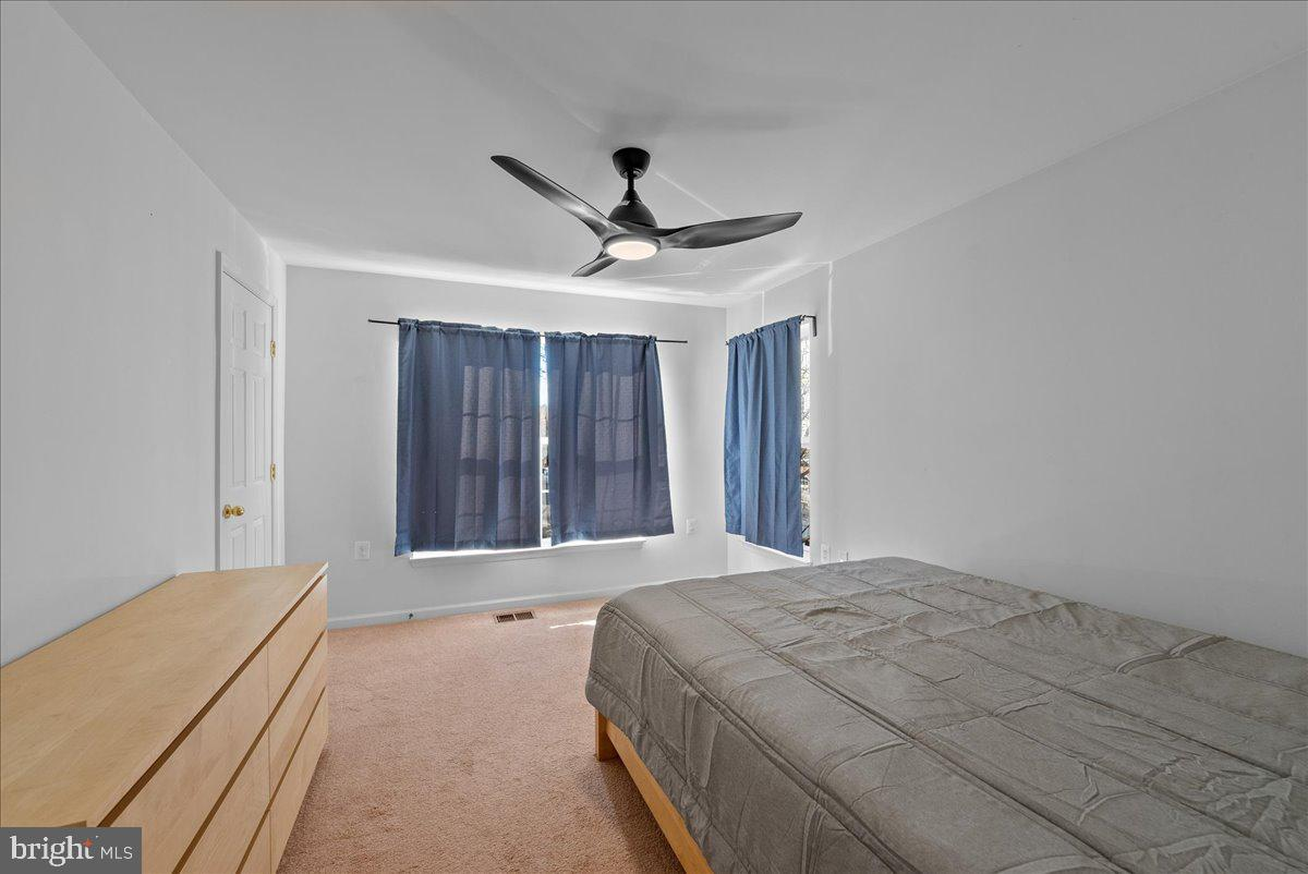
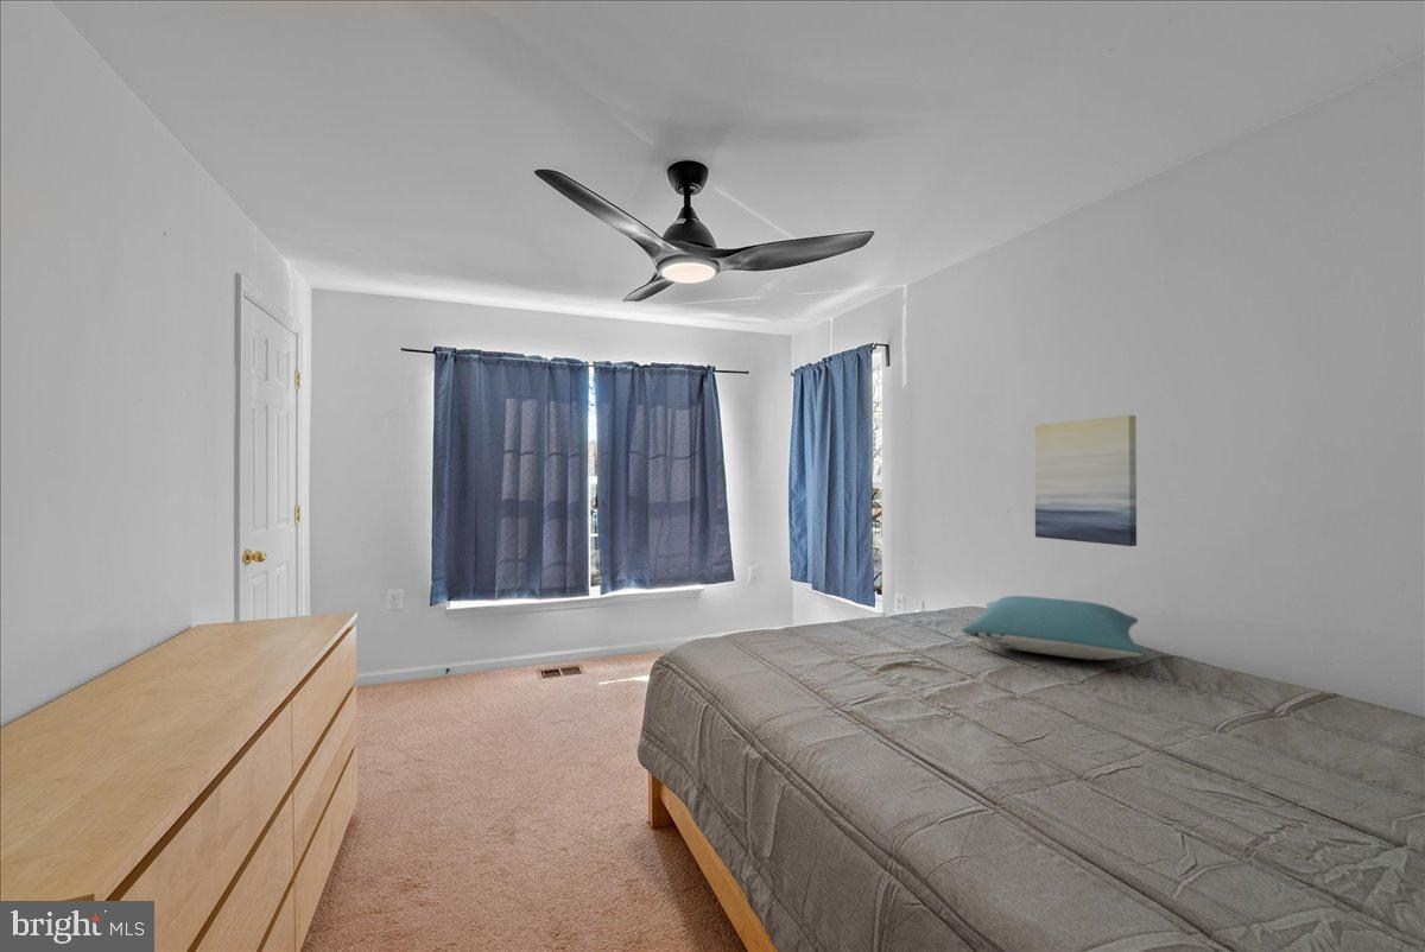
+ wall art (1081, 481)
+ pillow (1052, 624)
